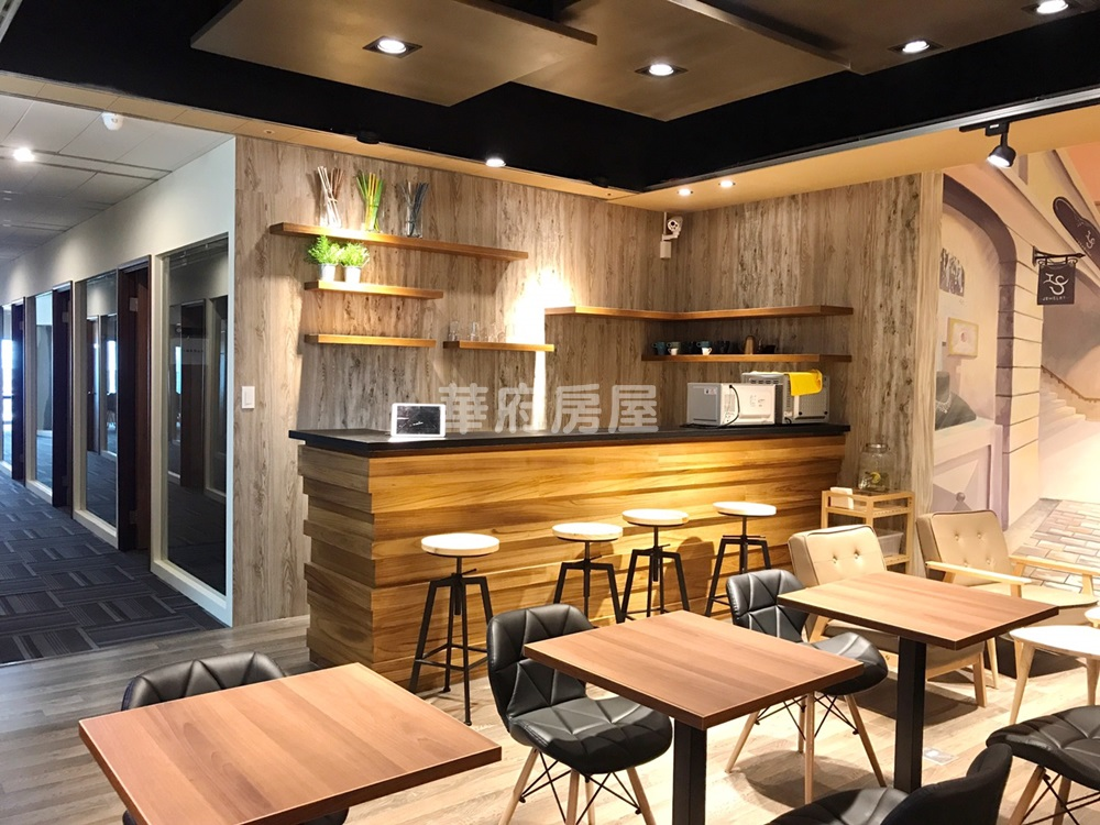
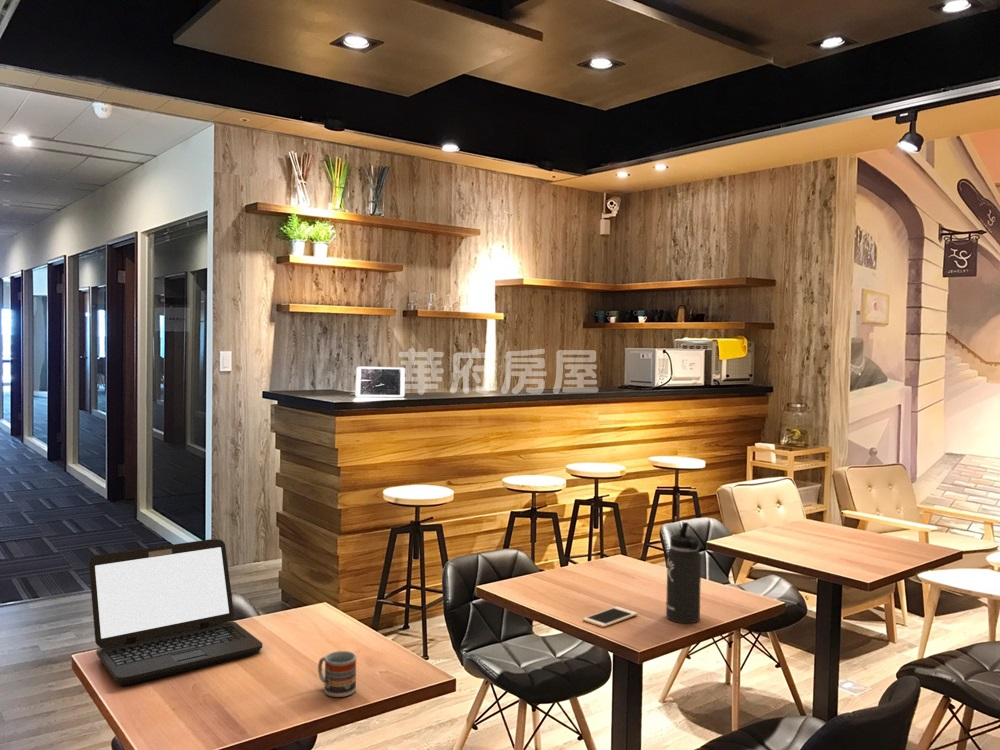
+ cup (335, 672)
+ thermos bottle (685, 571)
+ cell phone (610, 616)
+ laptop (176, 604)
